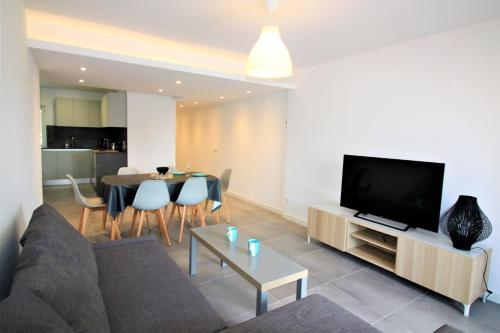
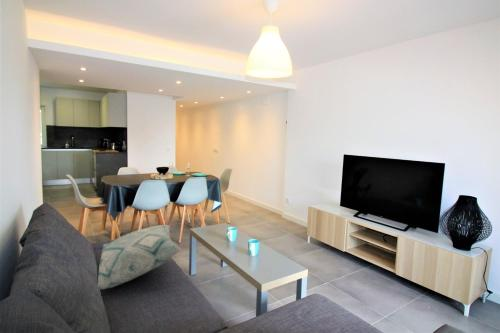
+ decorative pillow (139, 252)
